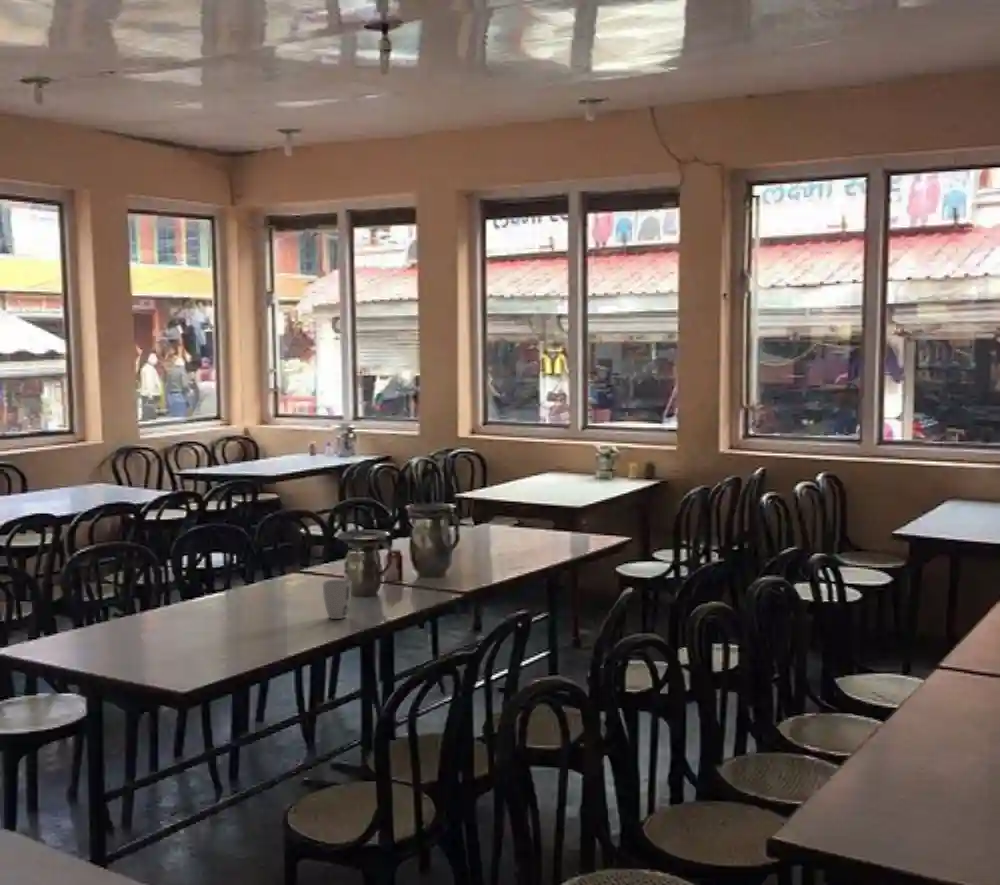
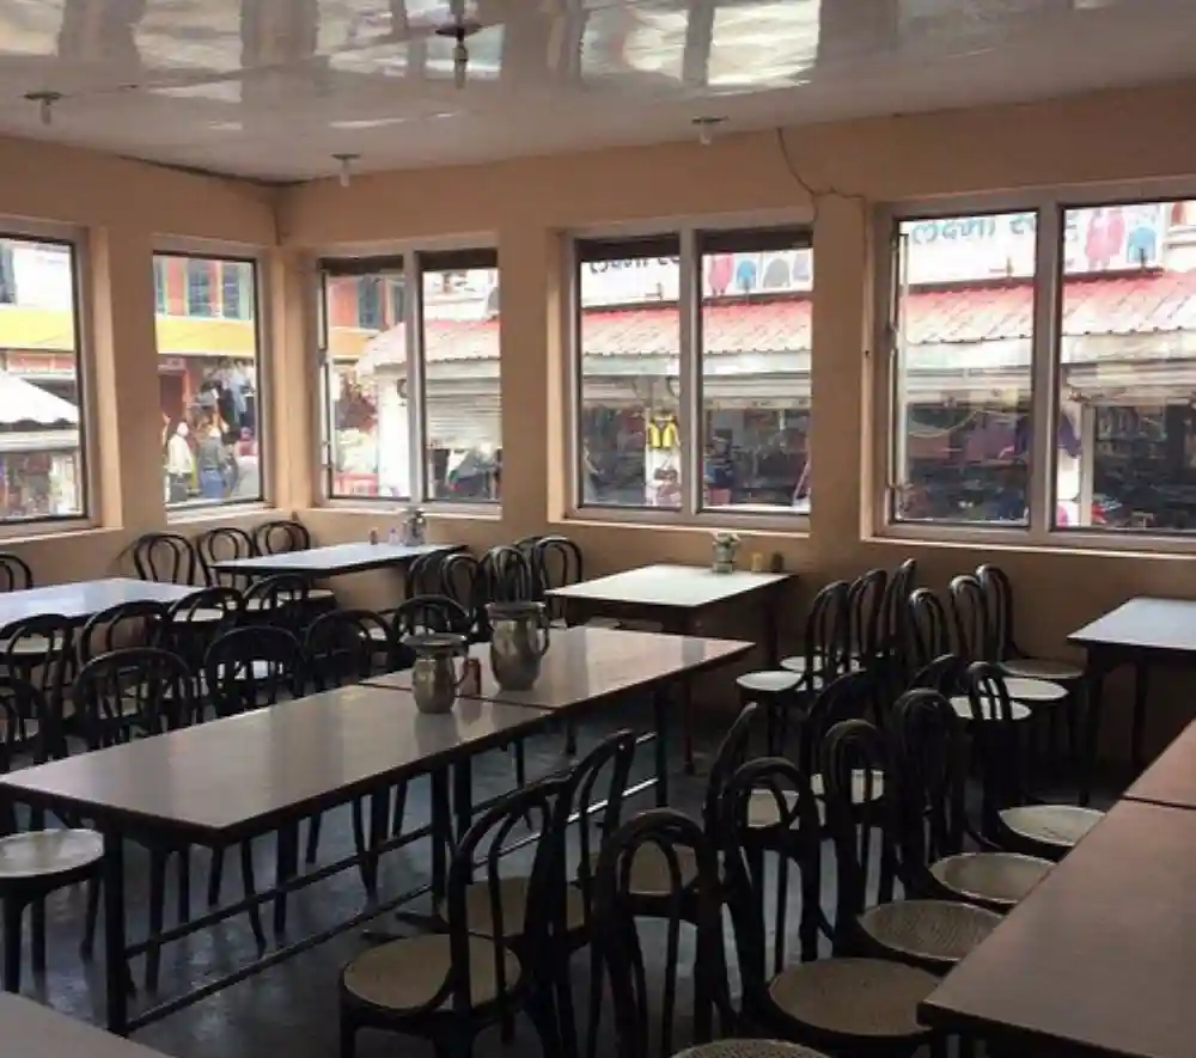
- cup (337, 599)
